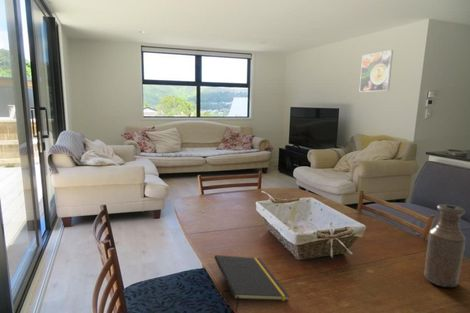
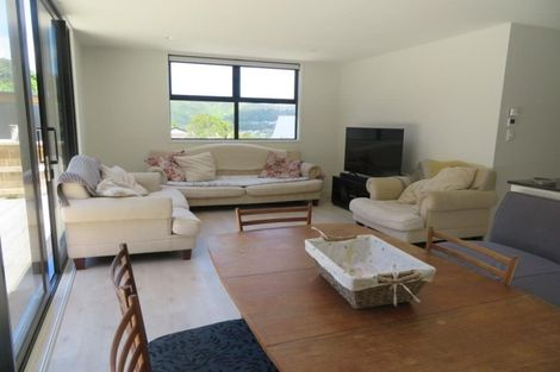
- bottle (445, 244)
- notepad (248, 276)
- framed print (375, 72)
